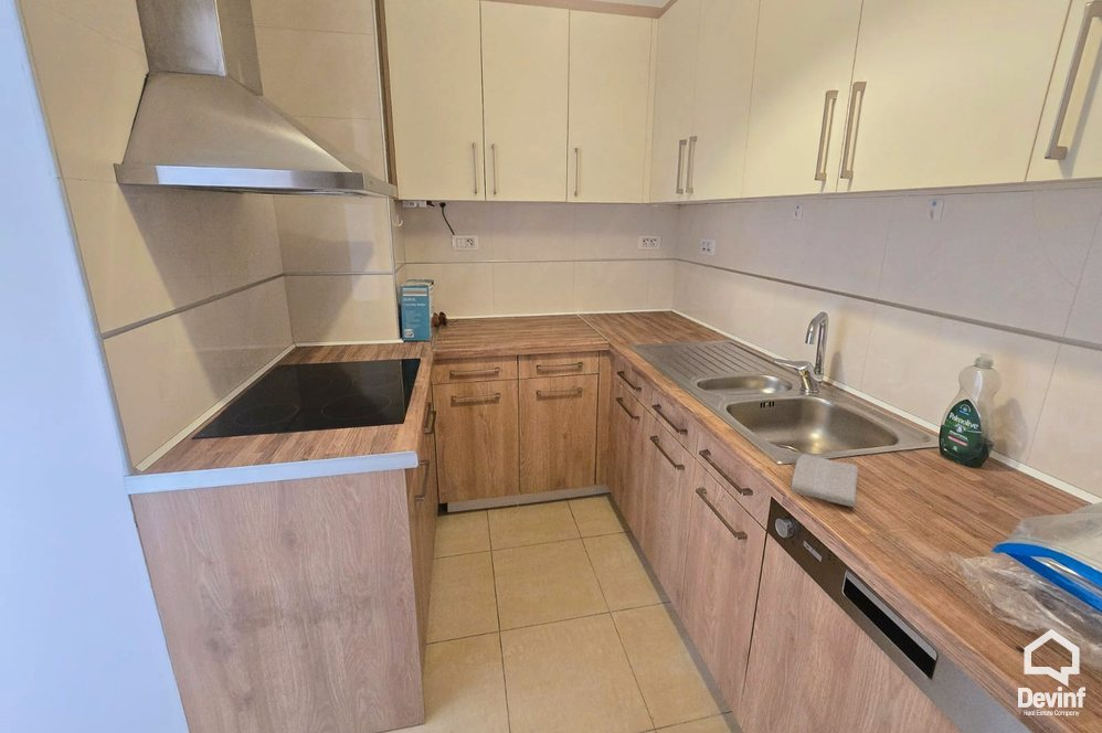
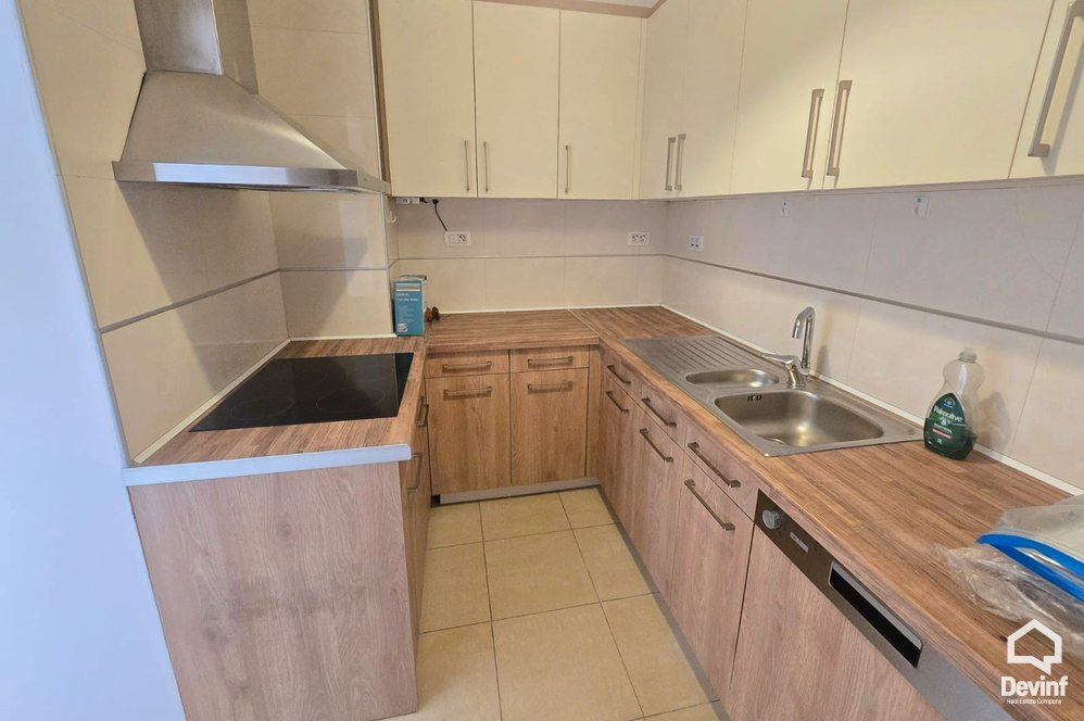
- washcloth (825, 477)
